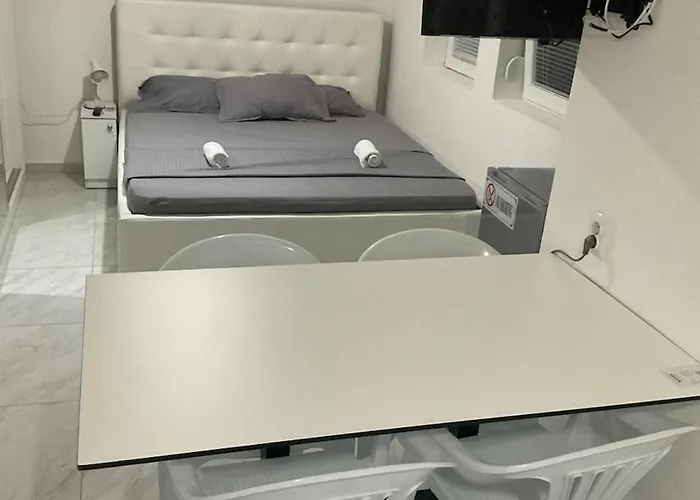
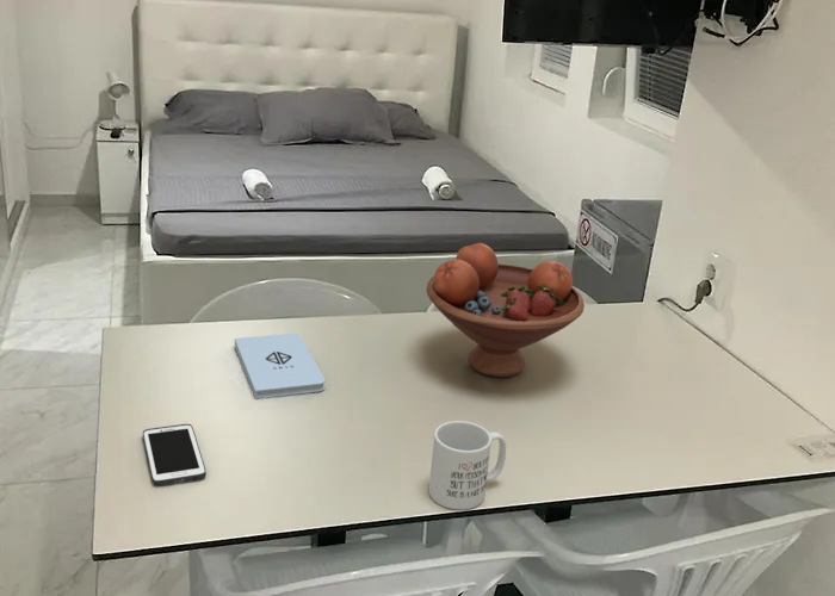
+ fruit bowl (502, 315)
+ cell phone (173, 453)
+ mug (470, 461)
+ notepad (278, 364)
